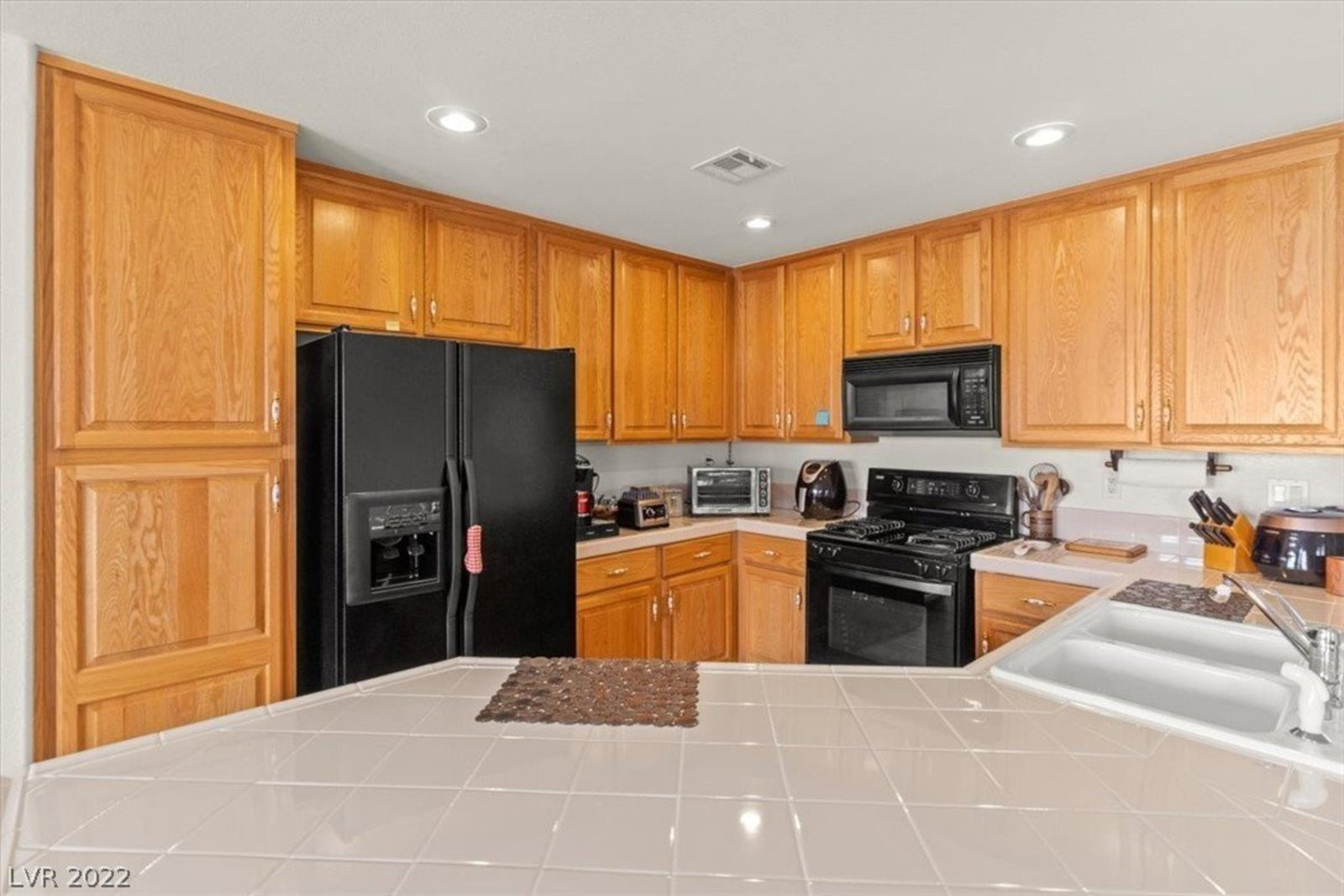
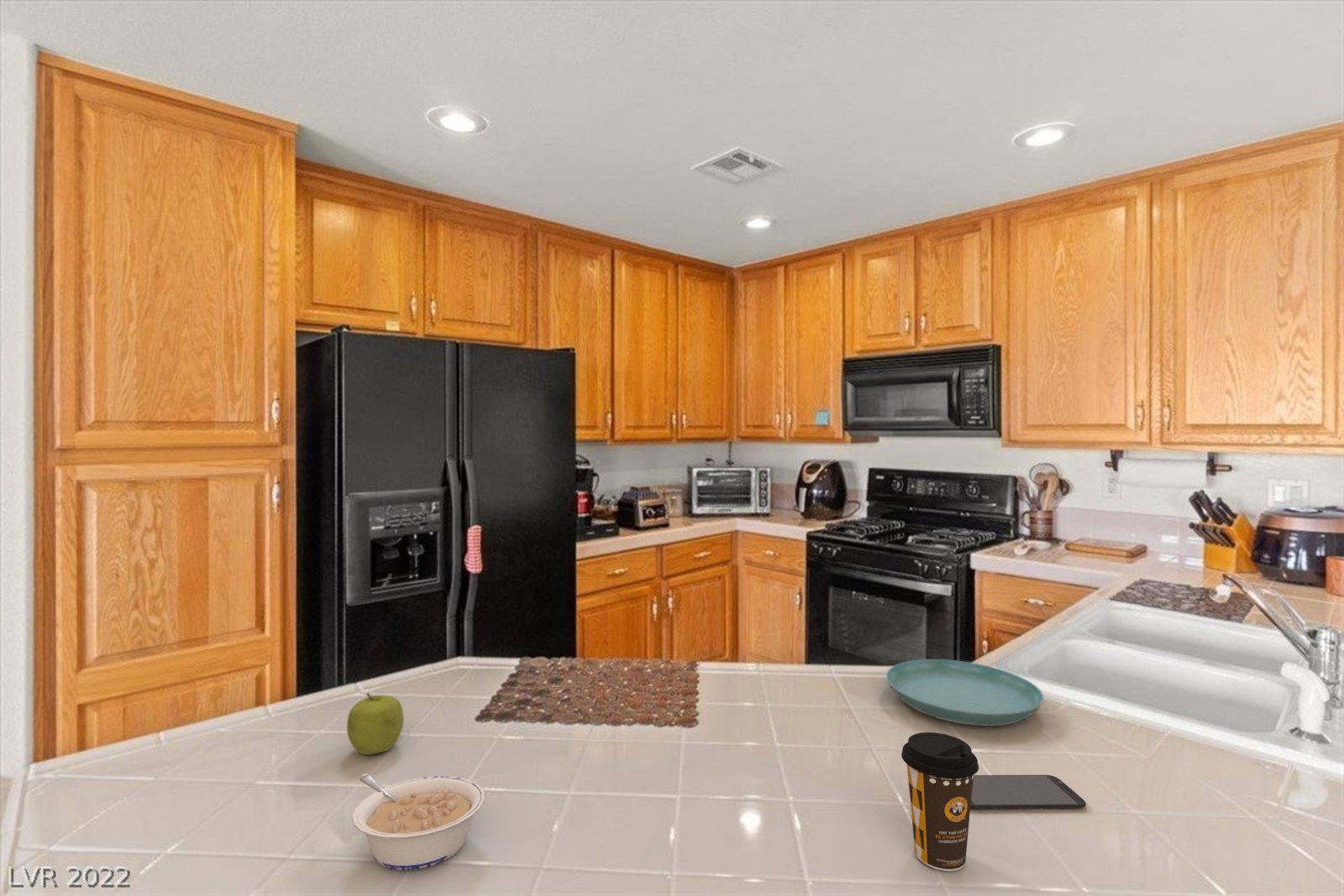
+ coffee cup (939, 800)
+ saucer (961, 692)
+ legume (415, 821)
+ smartphone (1011, 789)
+ fruit (375, 720)
